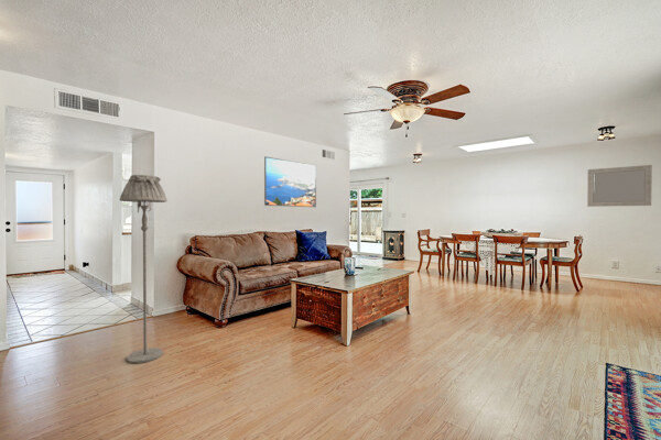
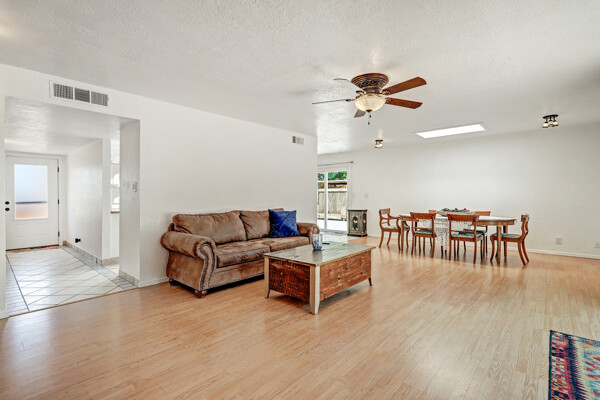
- floor lamp (144, 266)
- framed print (292, 184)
- home mirror (618, 186)
